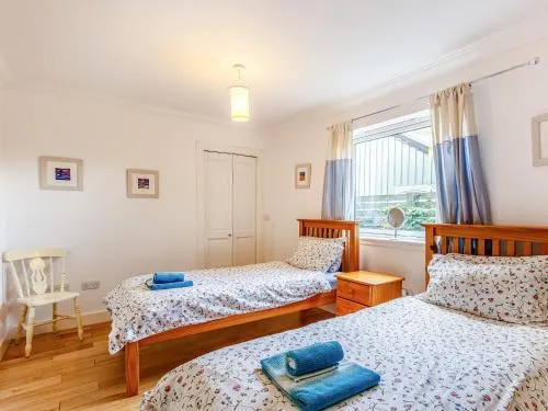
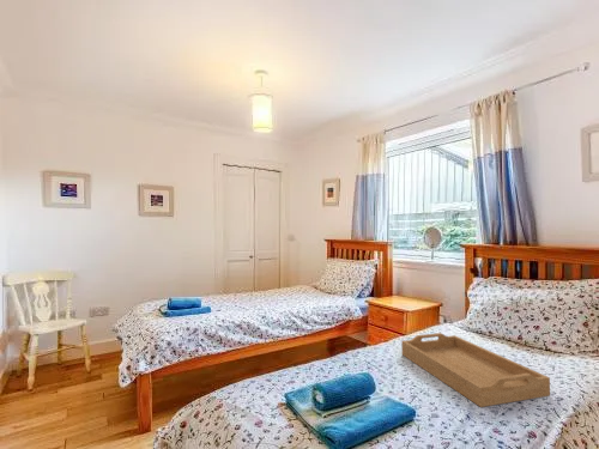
+ serving tray (465, 362)
